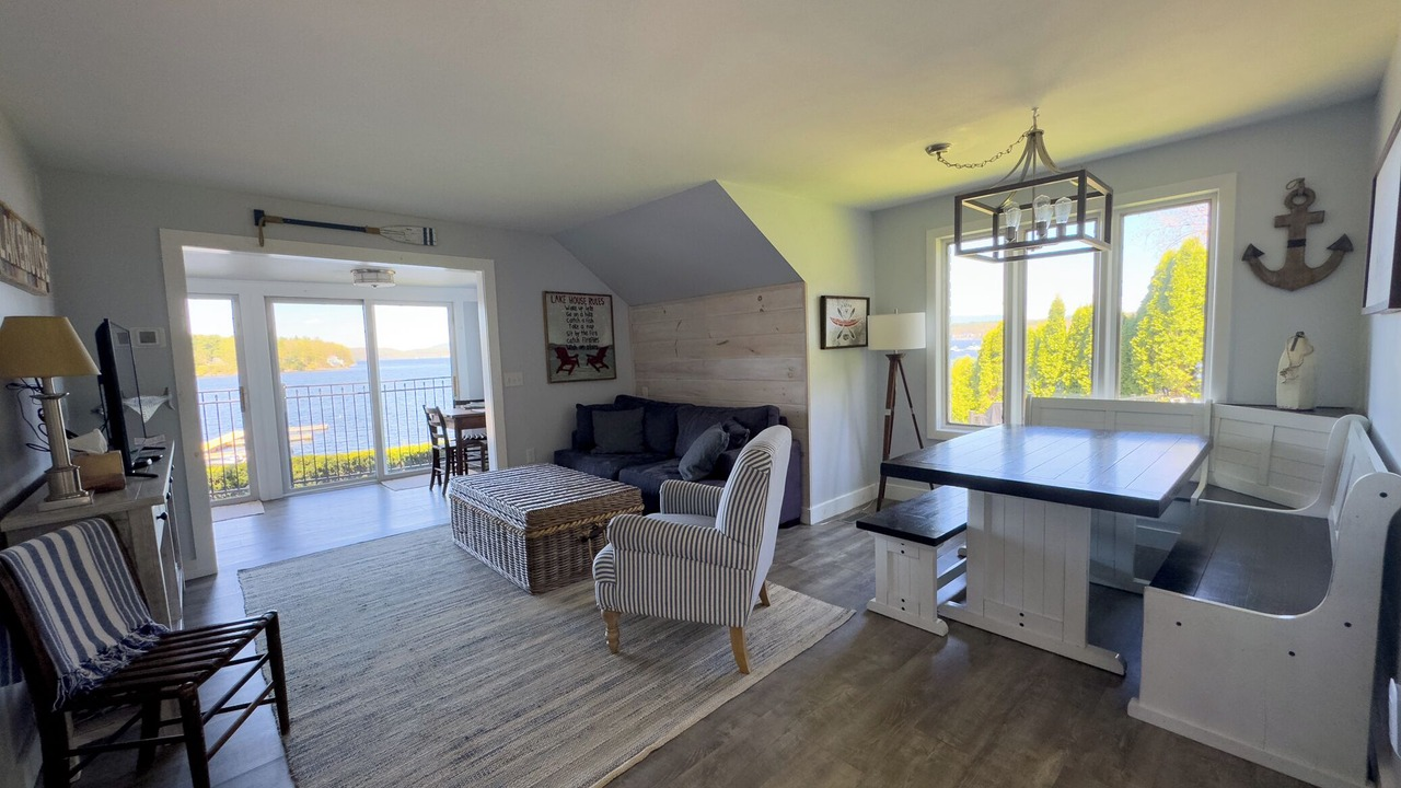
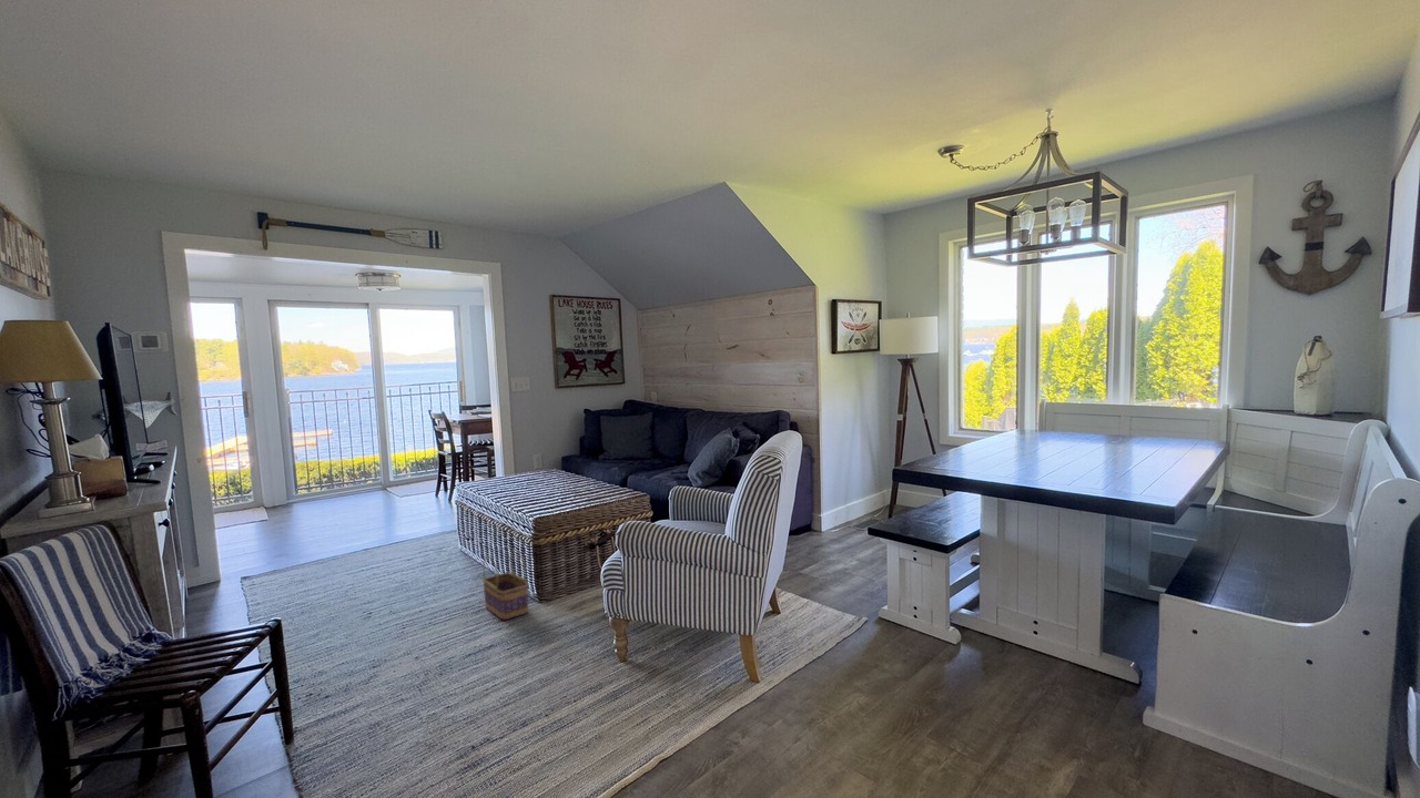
+ basket (505, 581)
